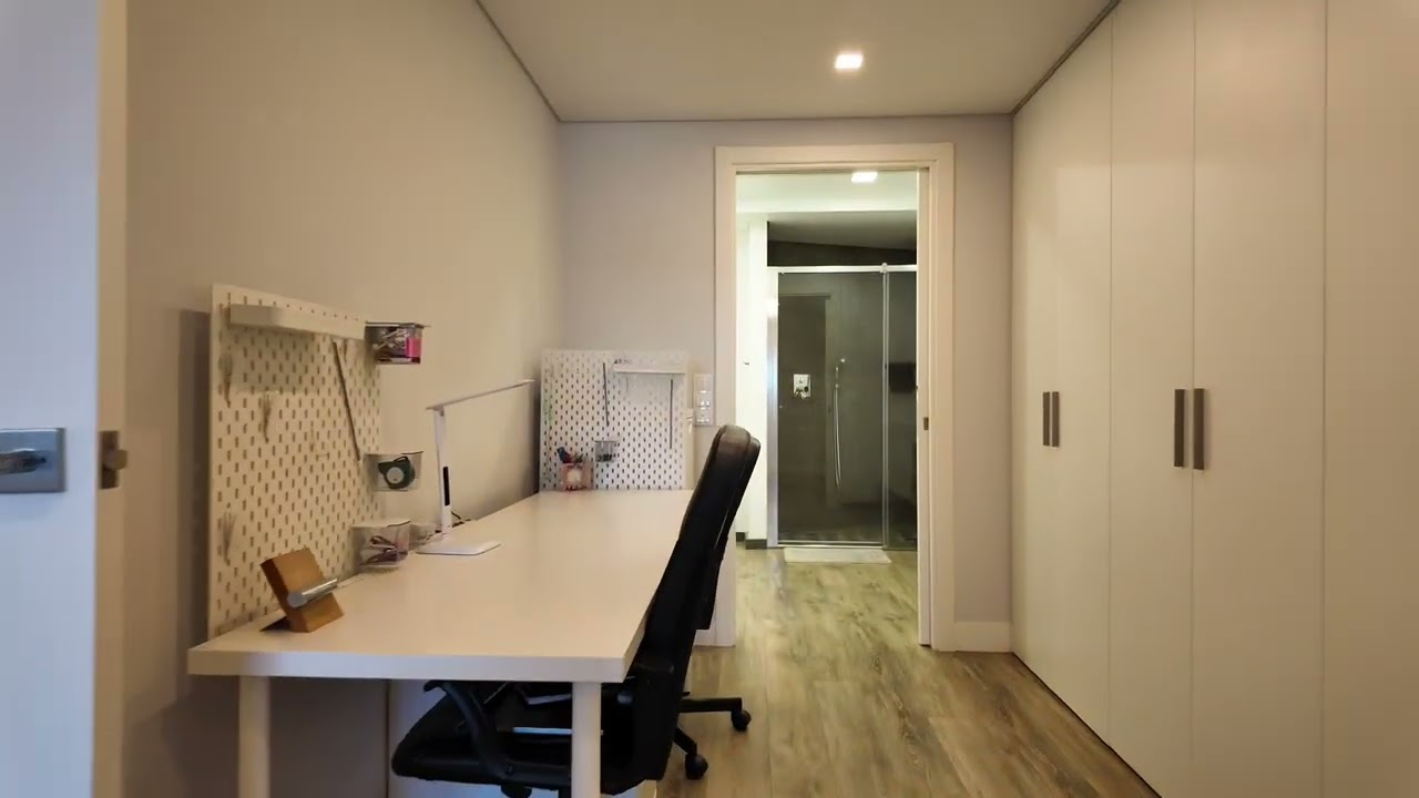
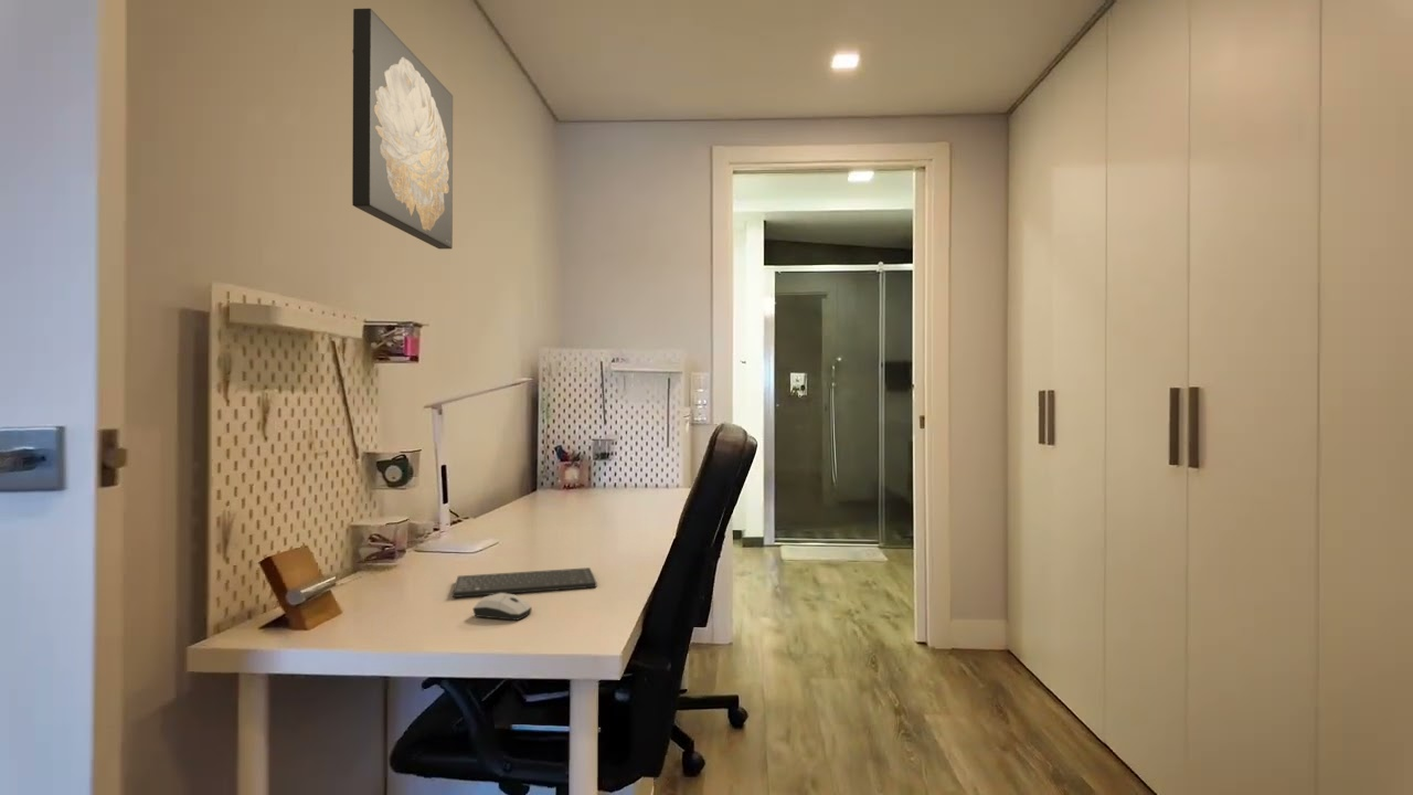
+ keyboard (525, 581)
+ computer mouse (502, 604)
+ wall art (407, 144)
